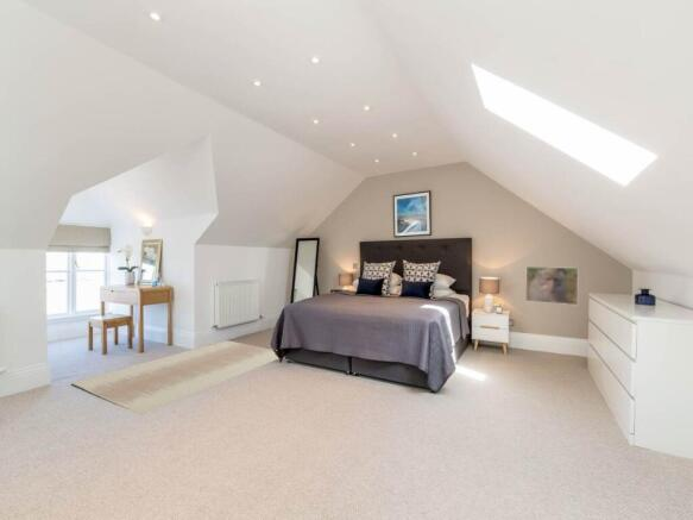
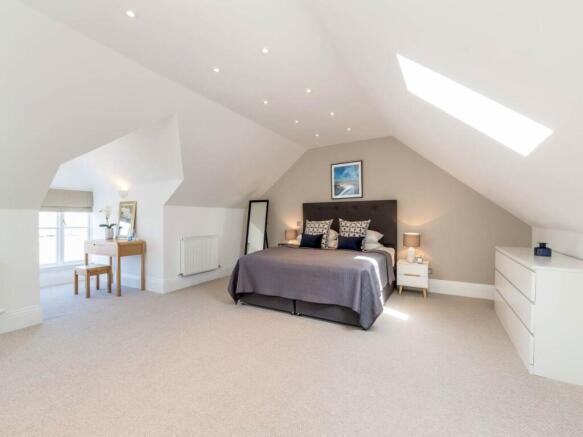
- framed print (550, 284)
- rug (196, 365)
